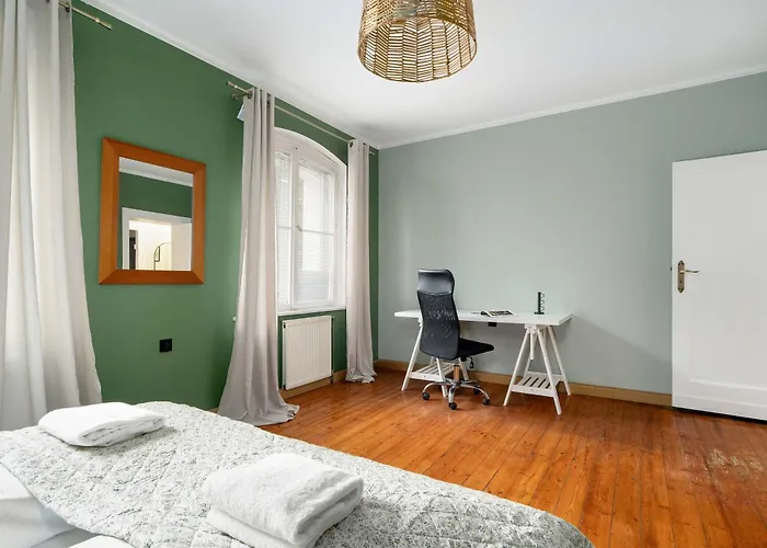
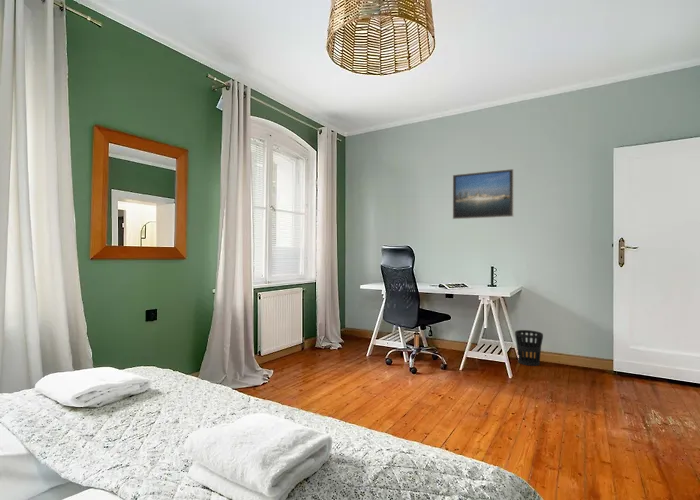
+ wastebasket (528, 347)
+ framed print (482, 195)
